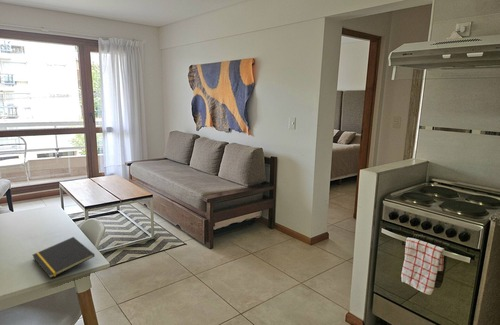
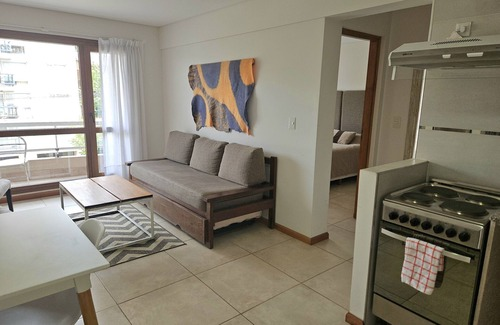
- notepad (63, 255)
